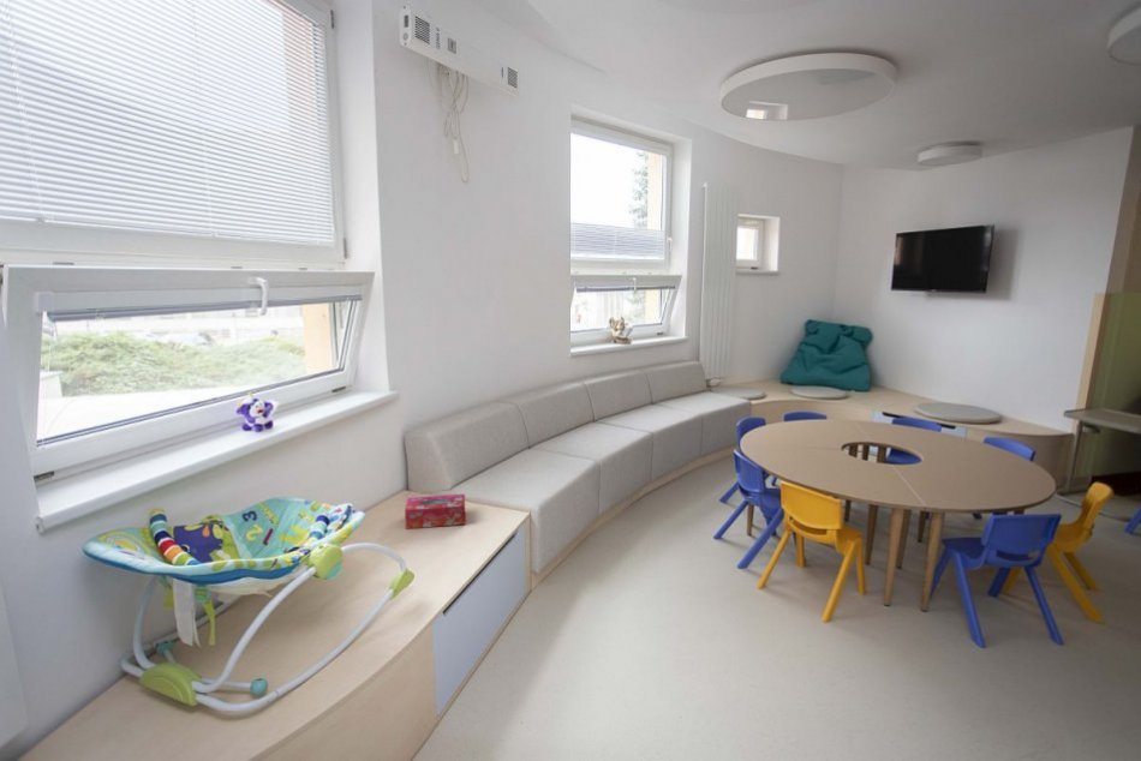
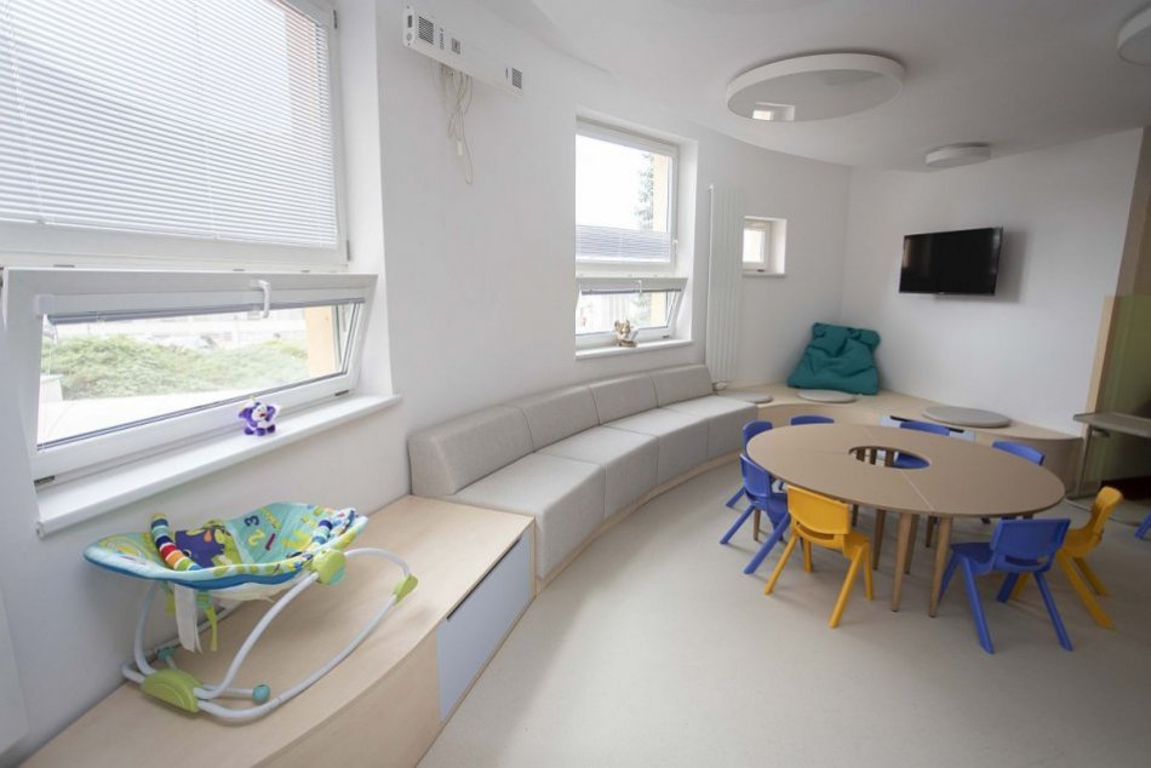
- tissue box (436, 510)
